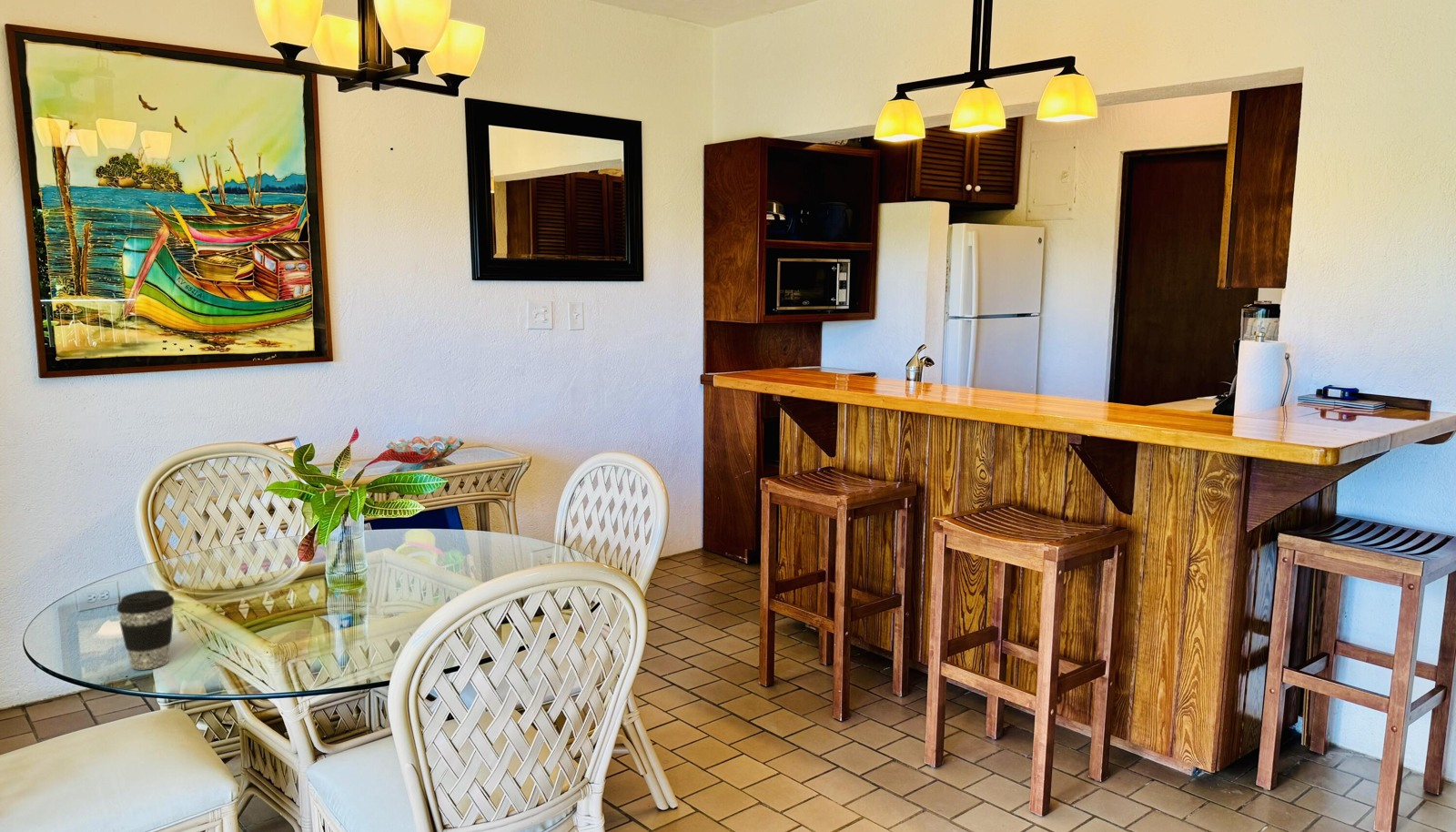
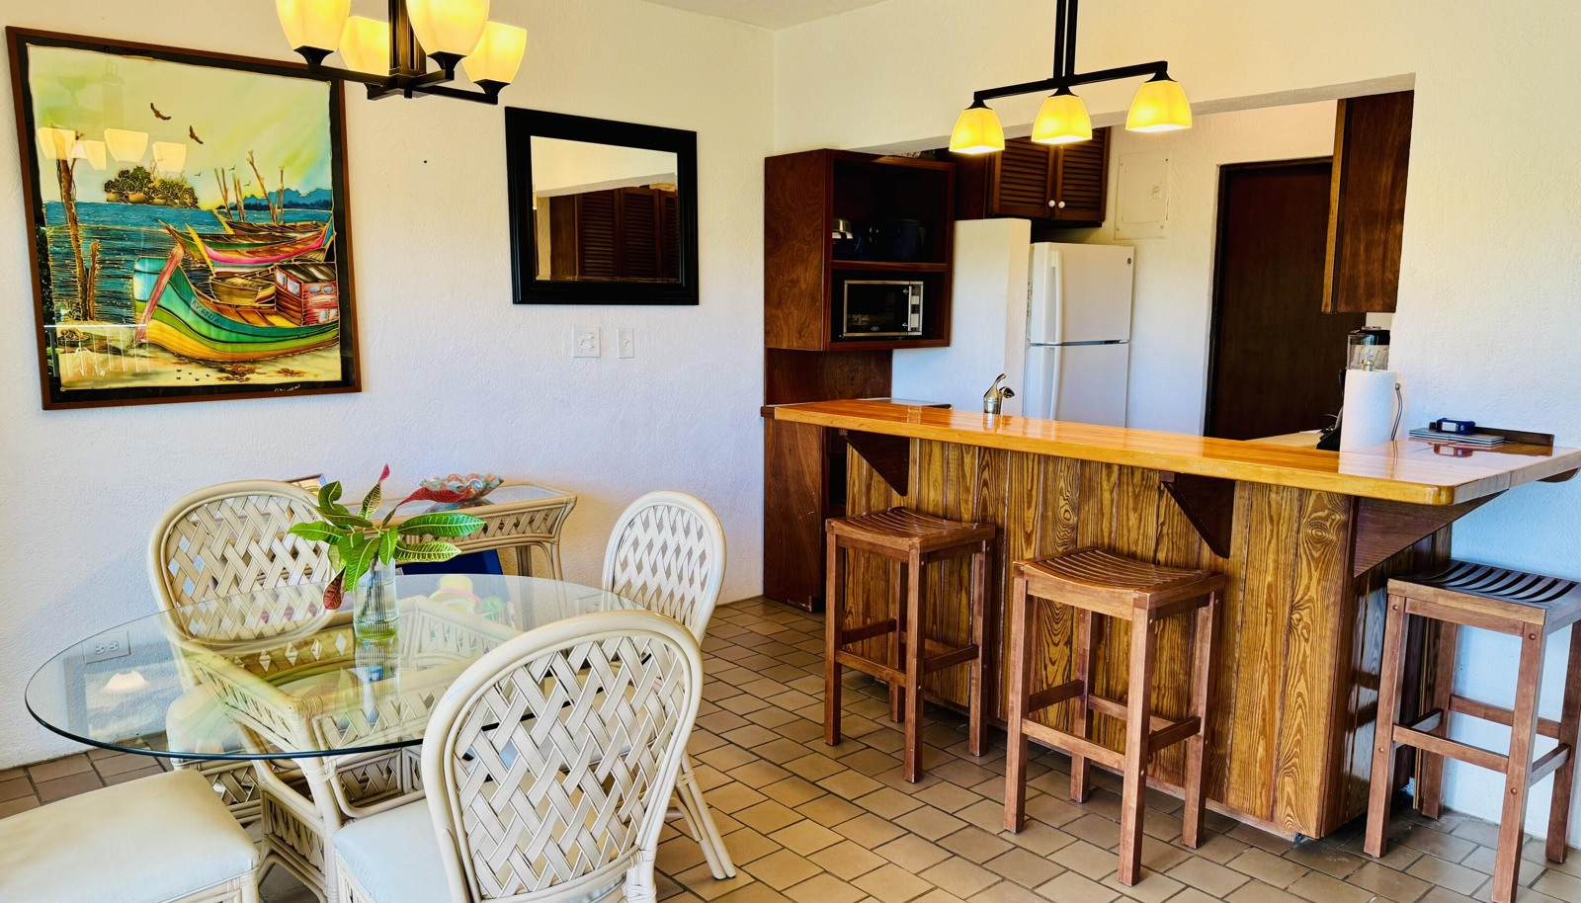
- coffee cup (147, 629)
